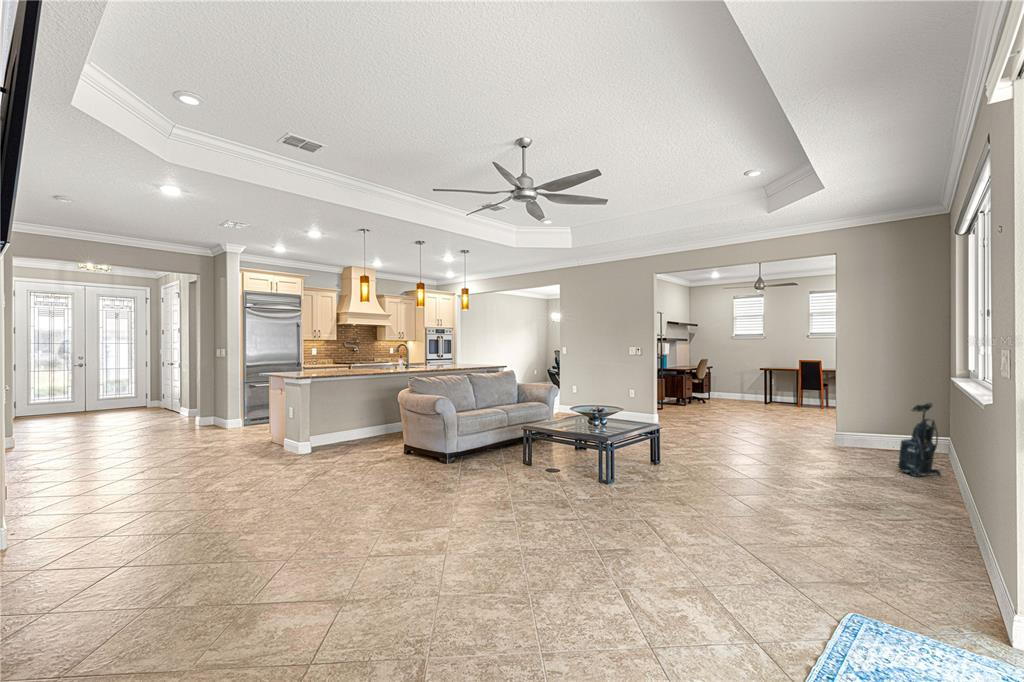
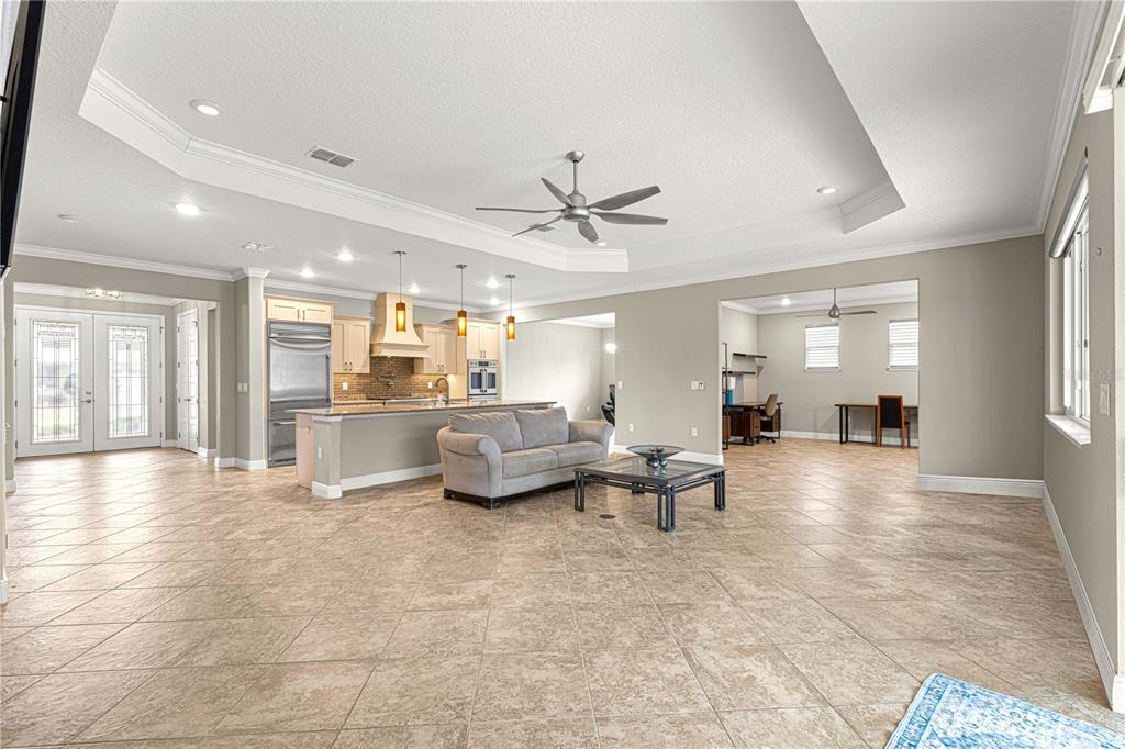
- vacuum cleaner (920, 437)
